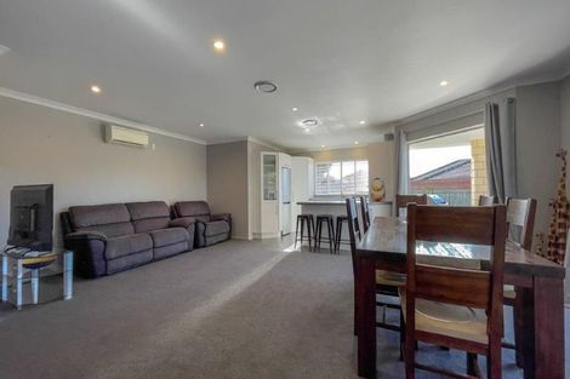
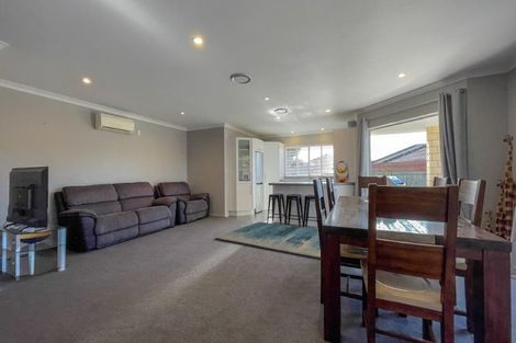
+ rug (296, 237)
